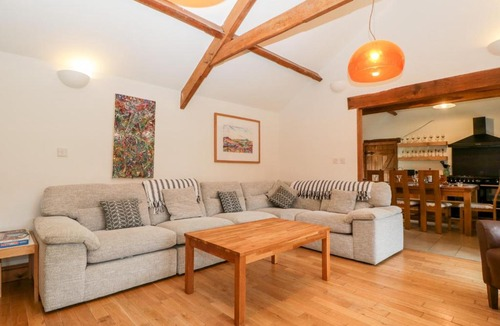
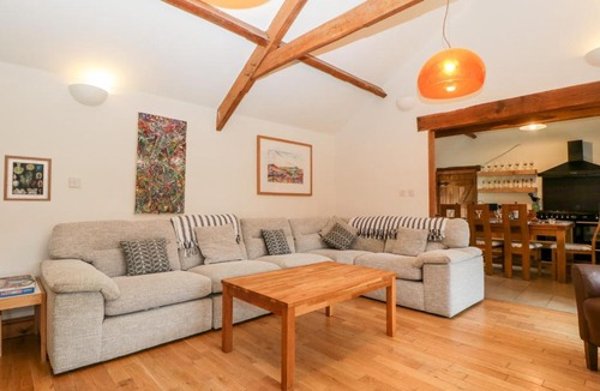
+ wall art (28, 179)
